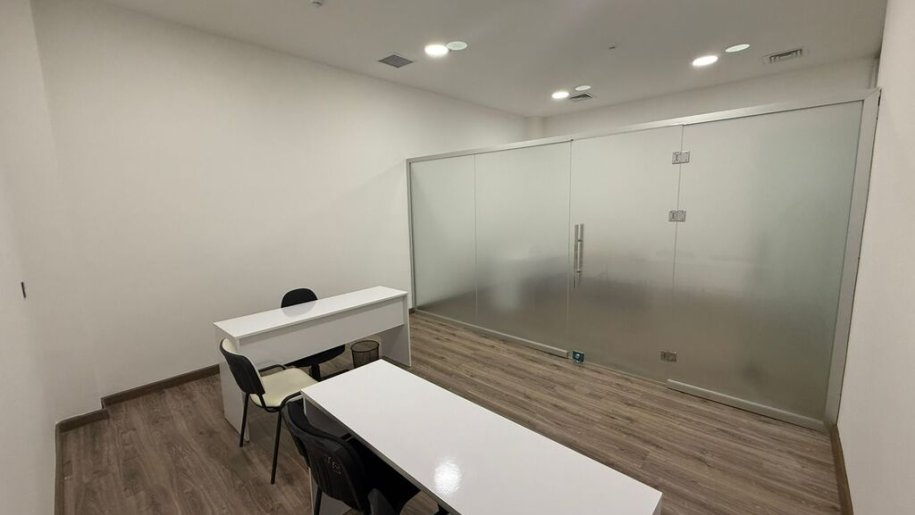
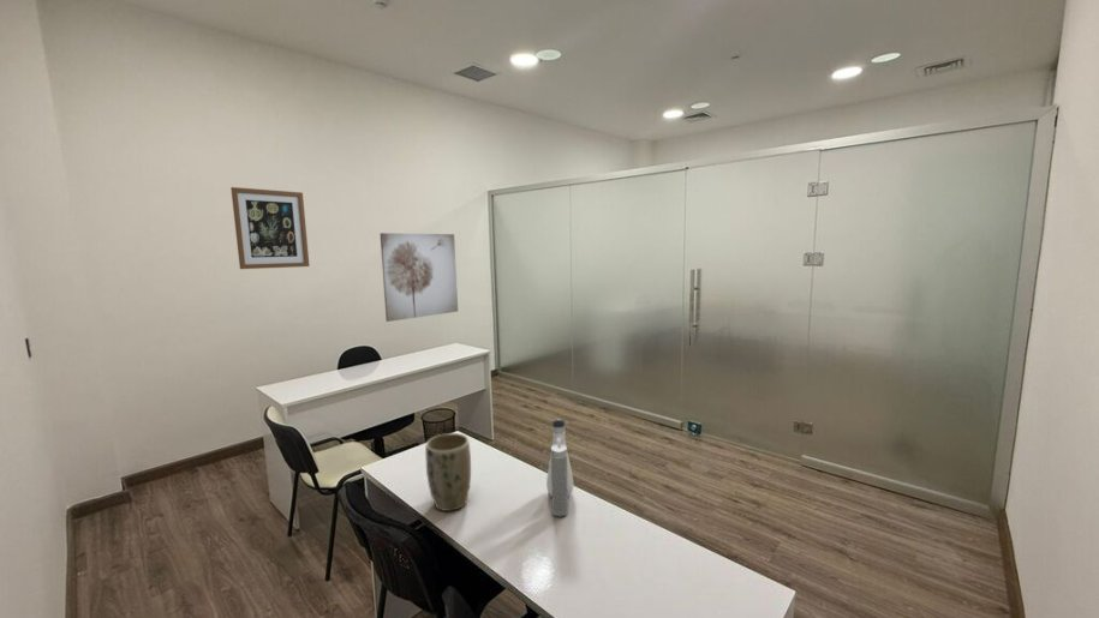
+ plant pot (449, 472)
+ wall art (422, 275)
+ wall art (271, 229)
+ water bottle (559, 461)
